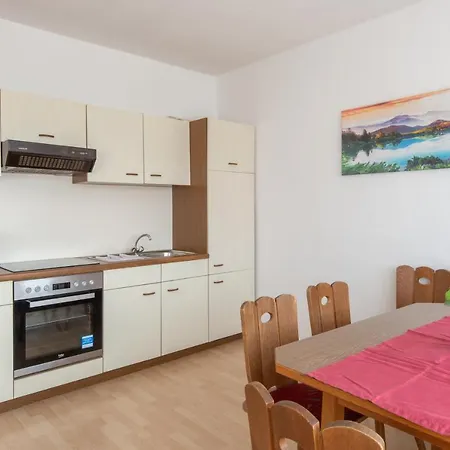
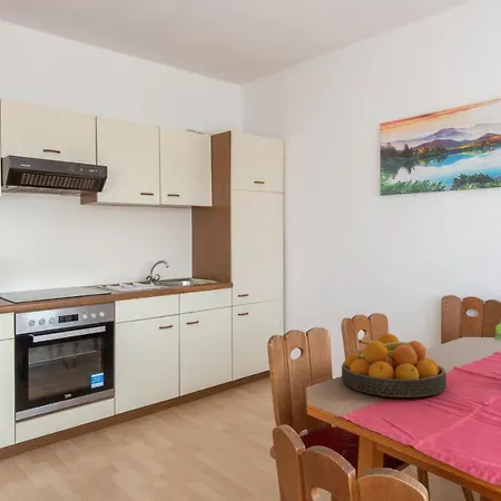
+ fruit bowl (392, 360)
